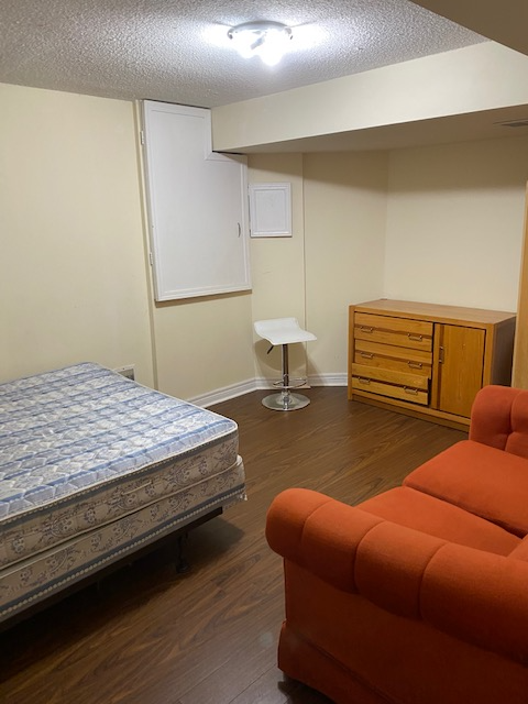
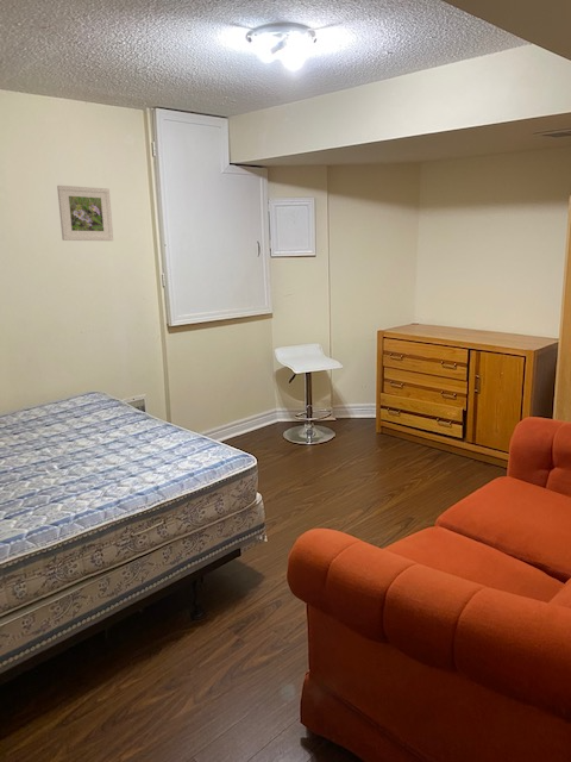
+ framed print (86, 213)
